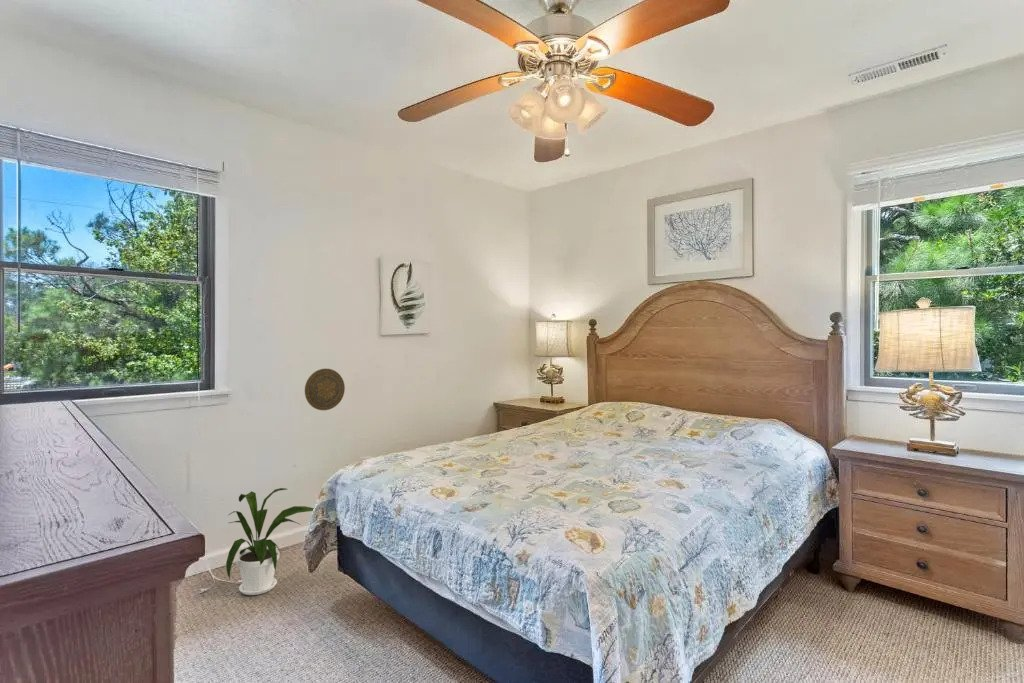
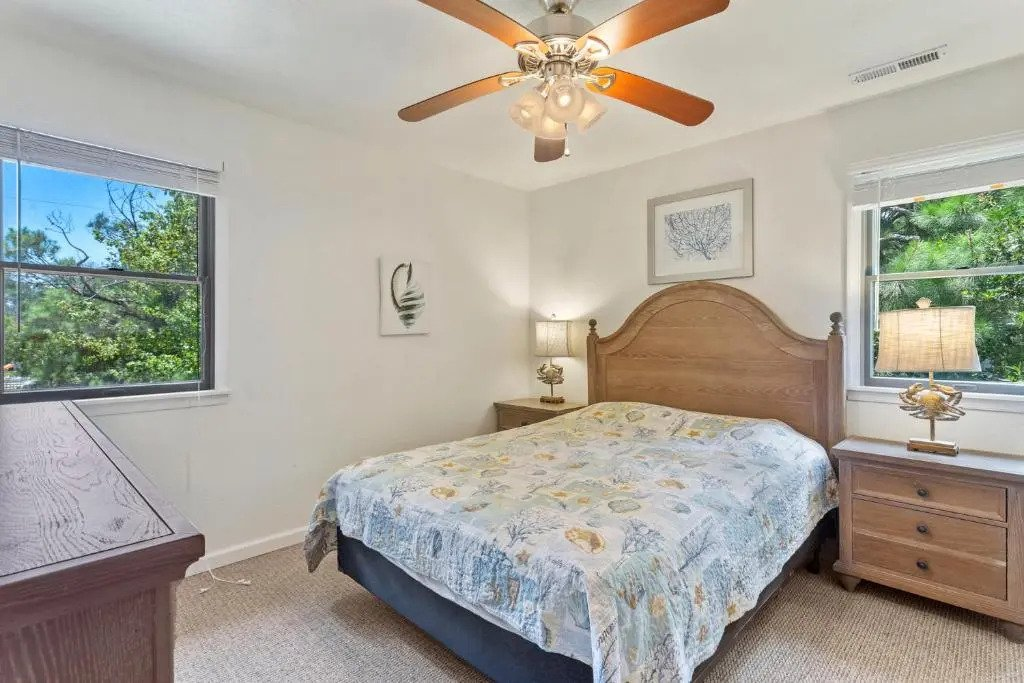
- house plant (259, 536)
- decorative plate (326, 389)
